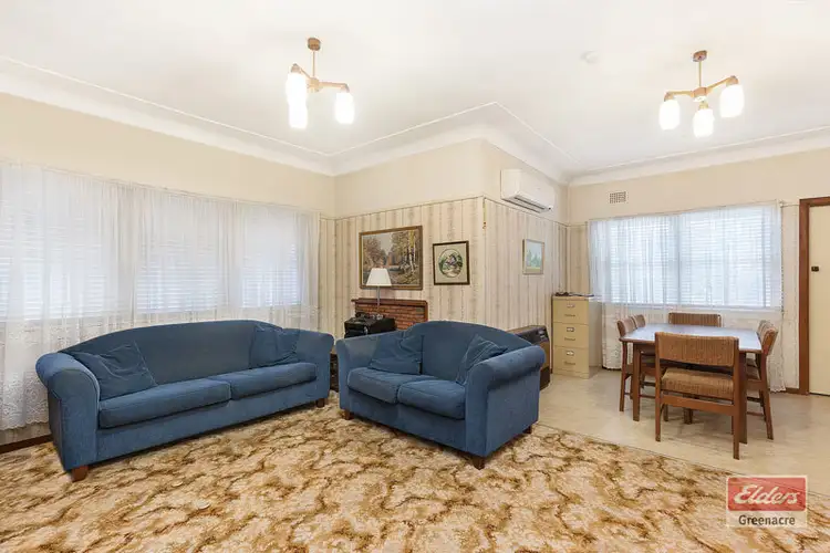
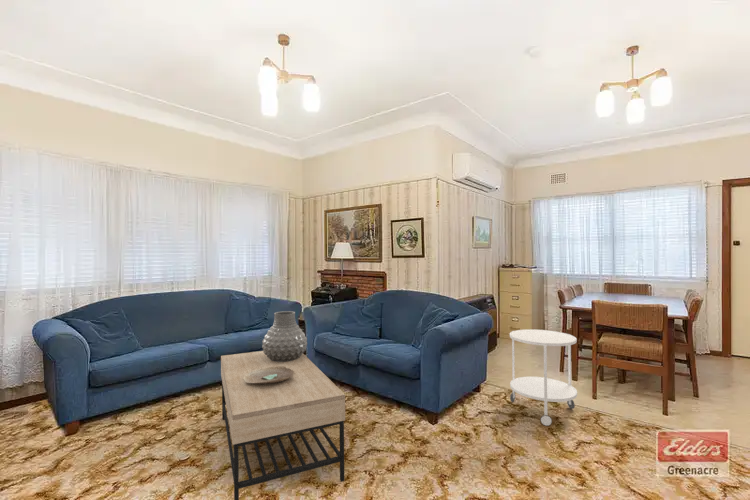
+ vase (284, 334)
+ side table (544, 373)
+ decorative bowl (269, 373)
+ coffee table (273, 408)
